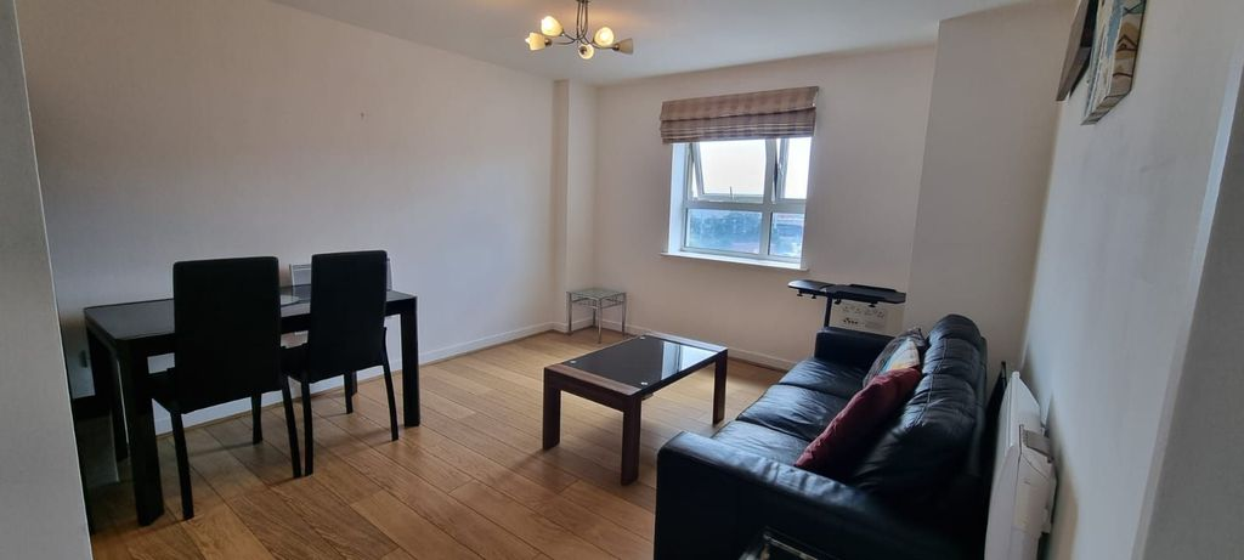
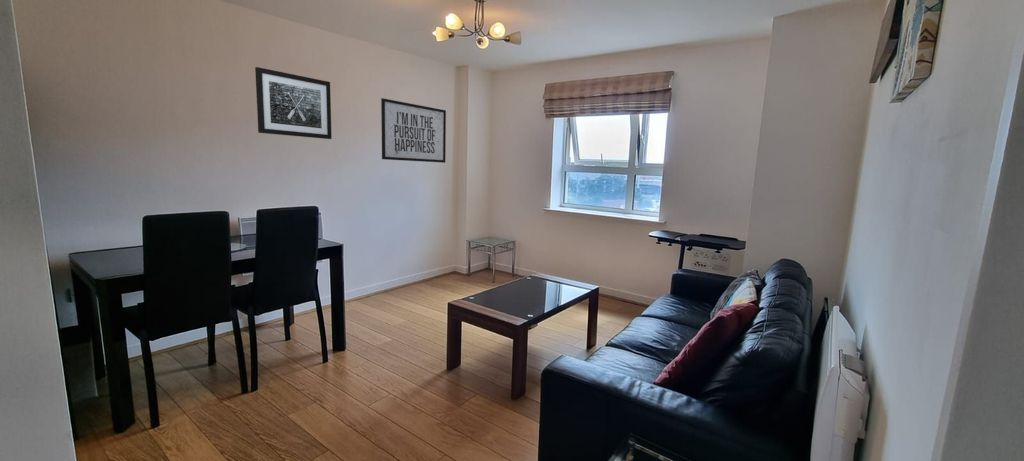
+ mirror (416, 133)
+ wall art (296, 105)
